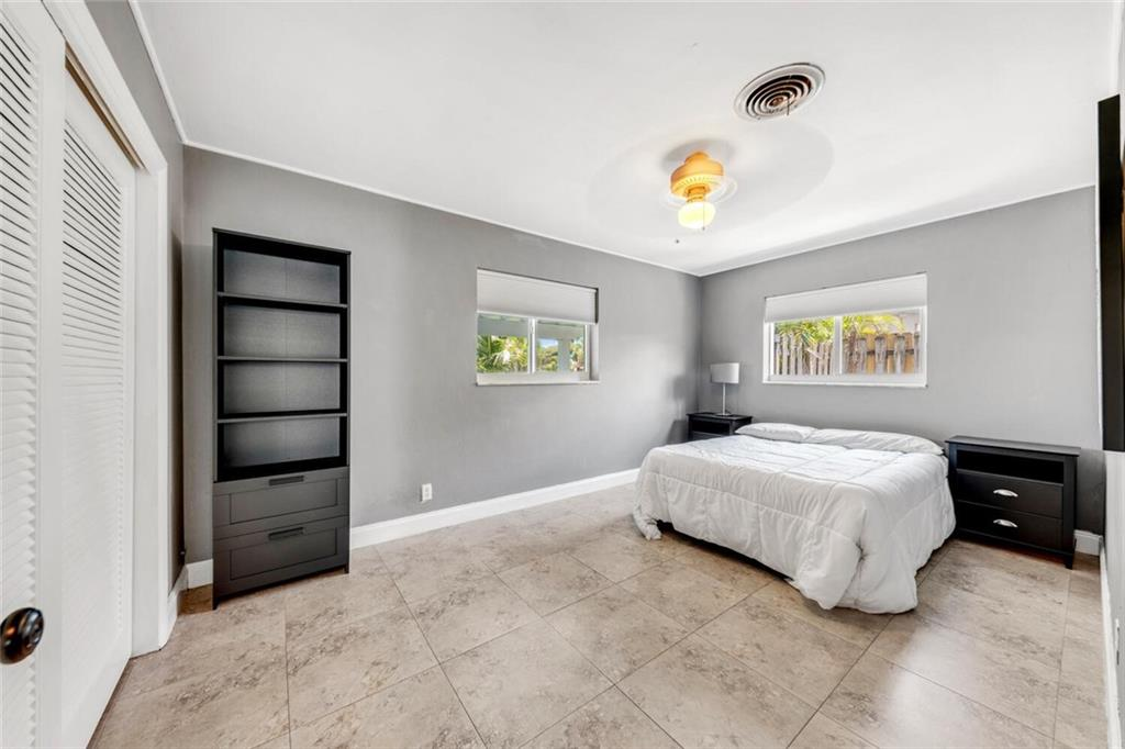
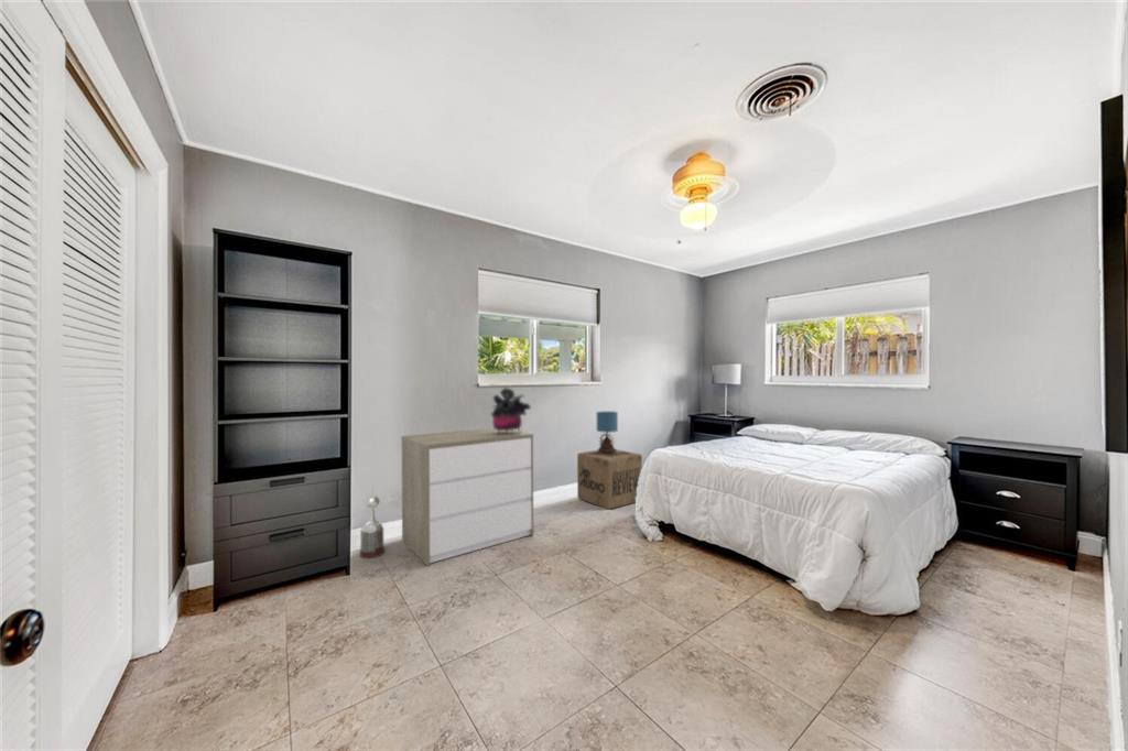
+ table lamp (607, 432)
+ cardboard box (609, 476)
+ potted plant (508, 410)
+ trophy (371, 521)
+ dresser (468, 486)
